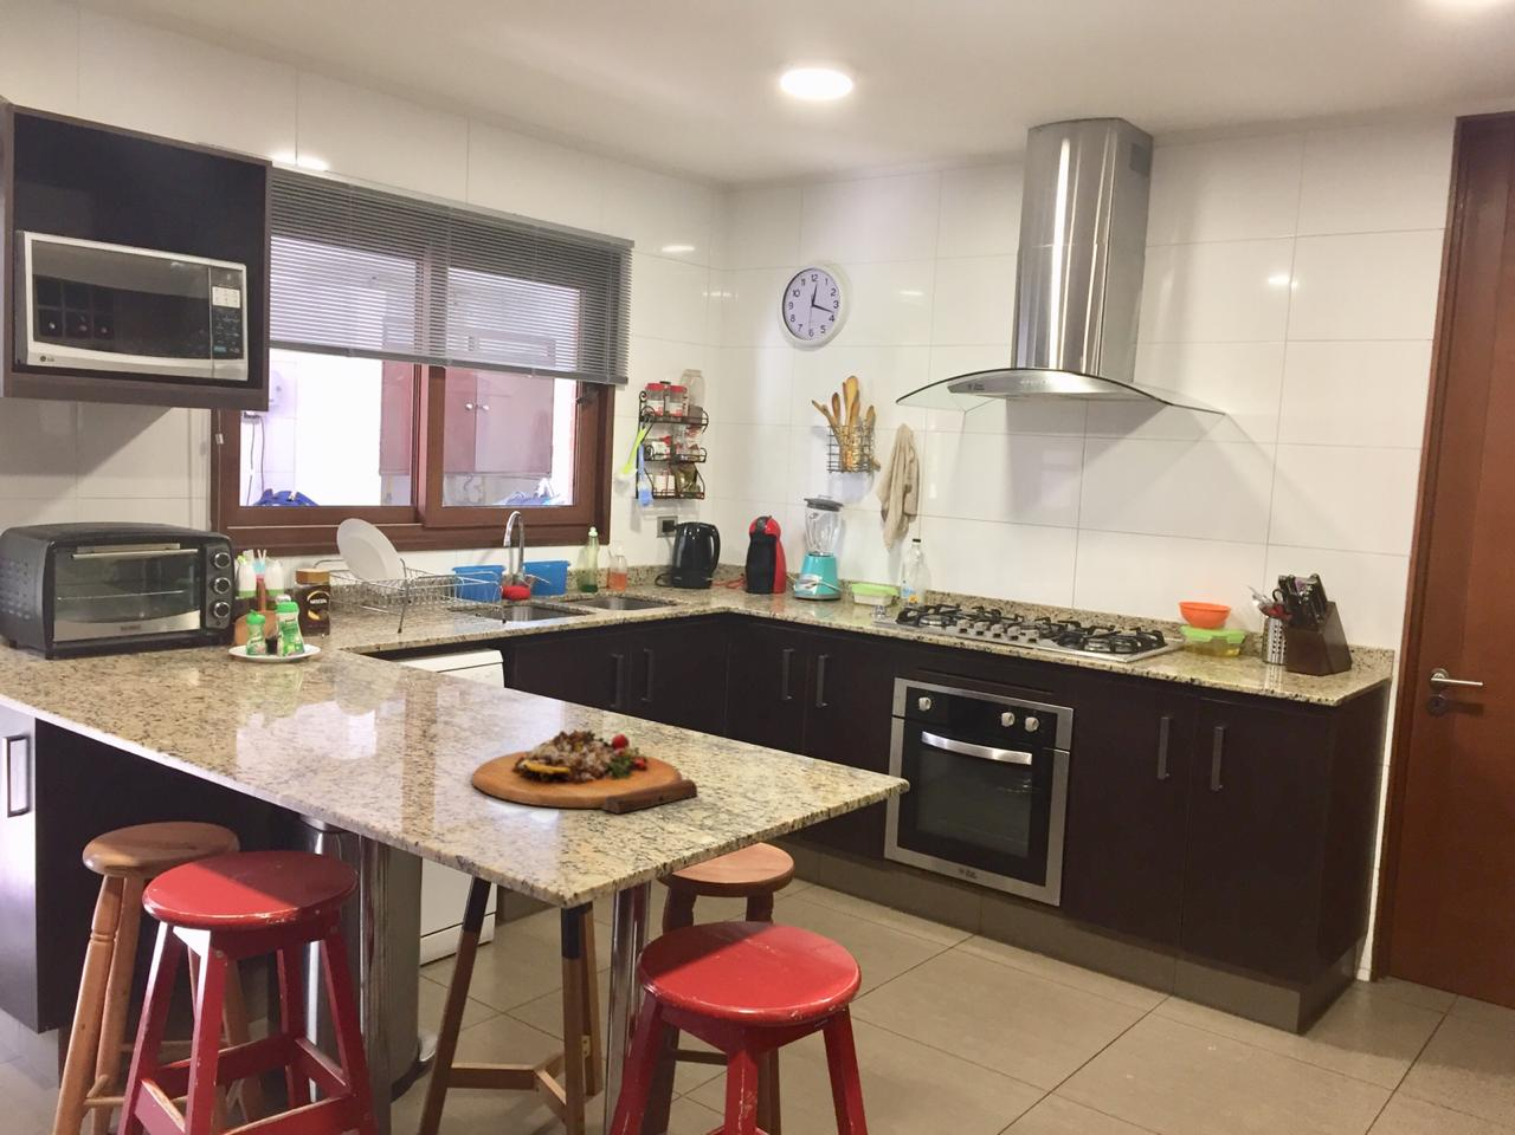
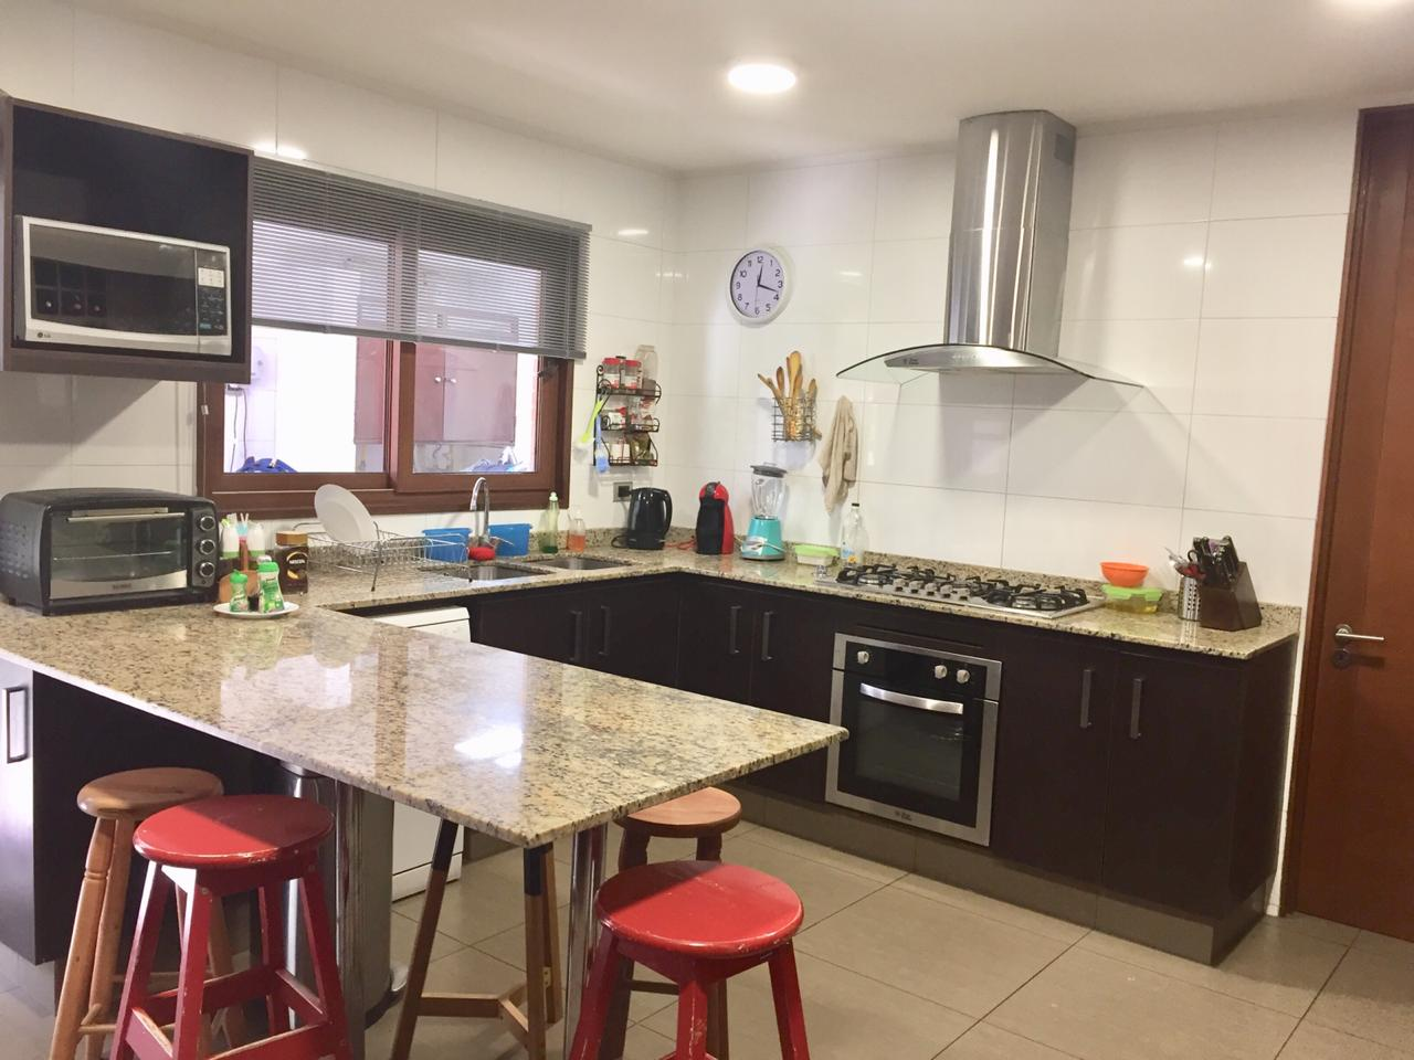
- cutting board (585, 758)
